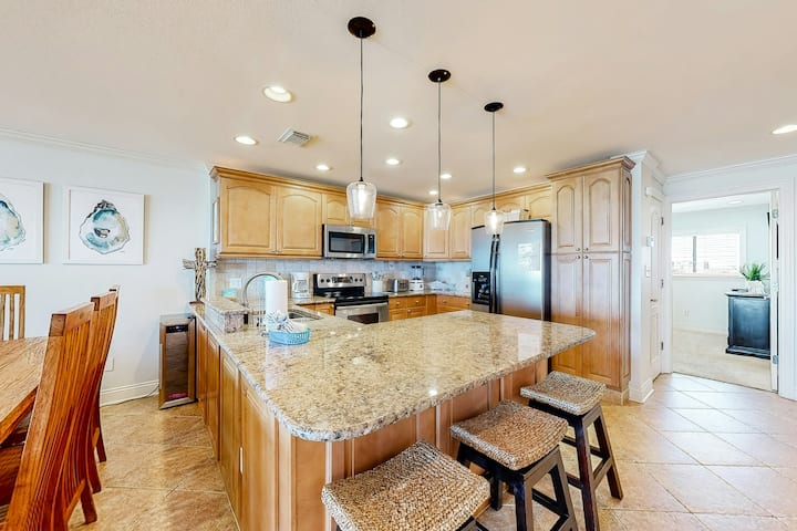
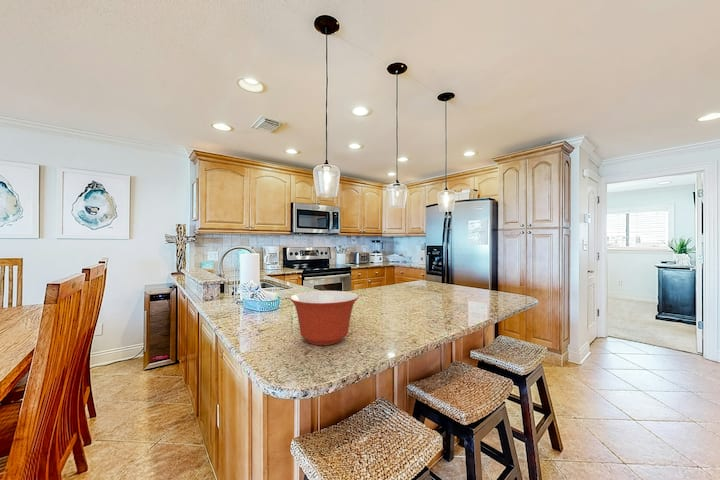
+ mixing bowl (324, 317)
